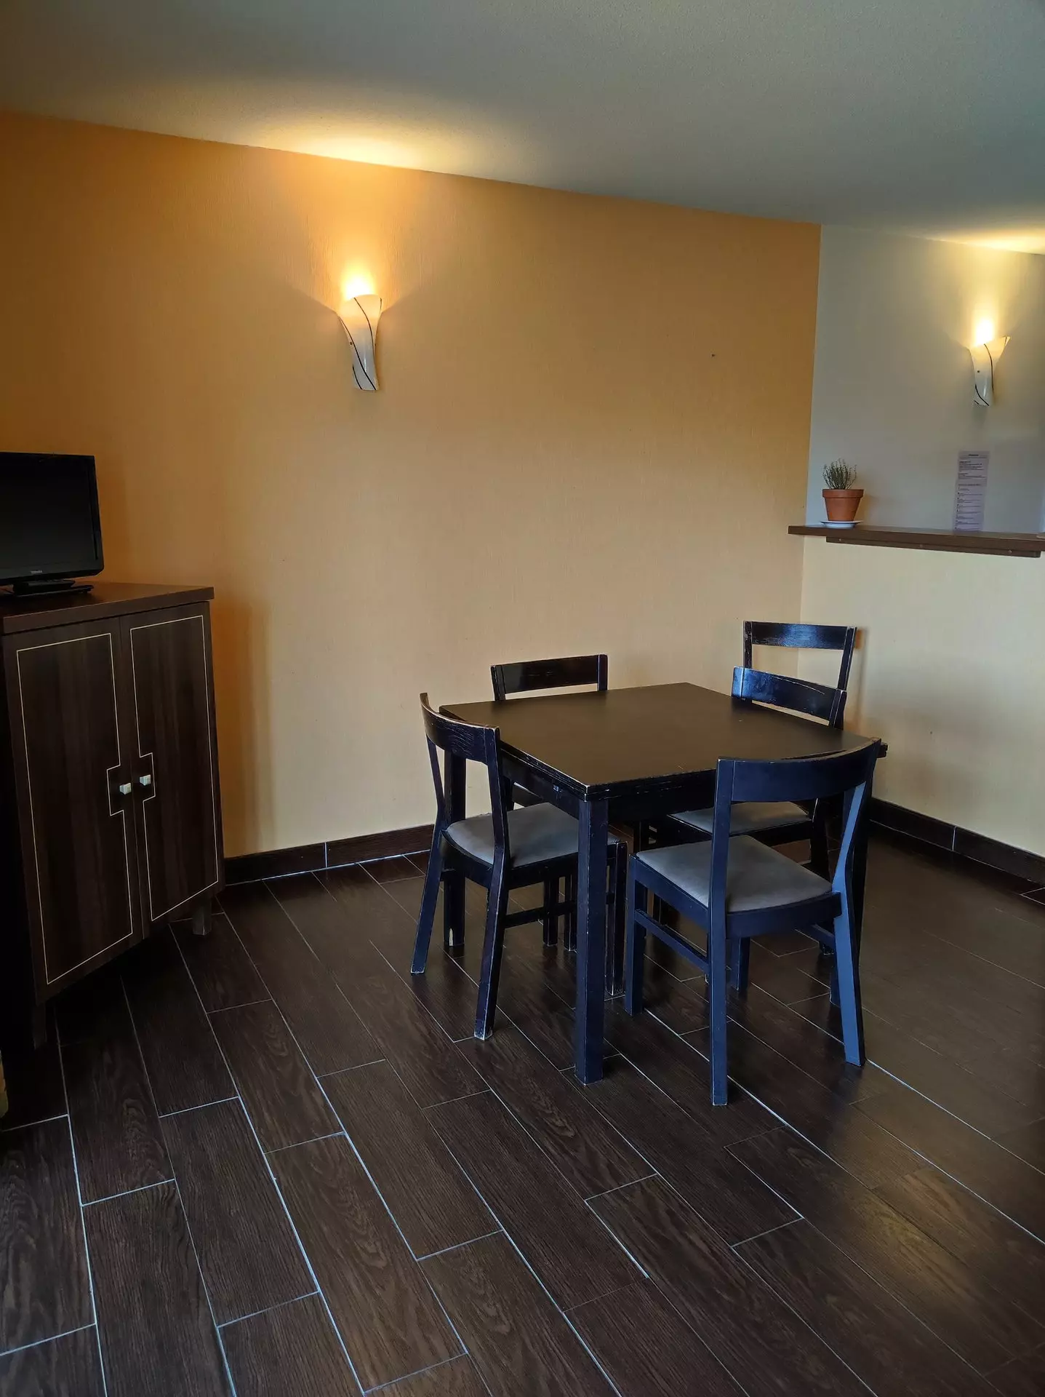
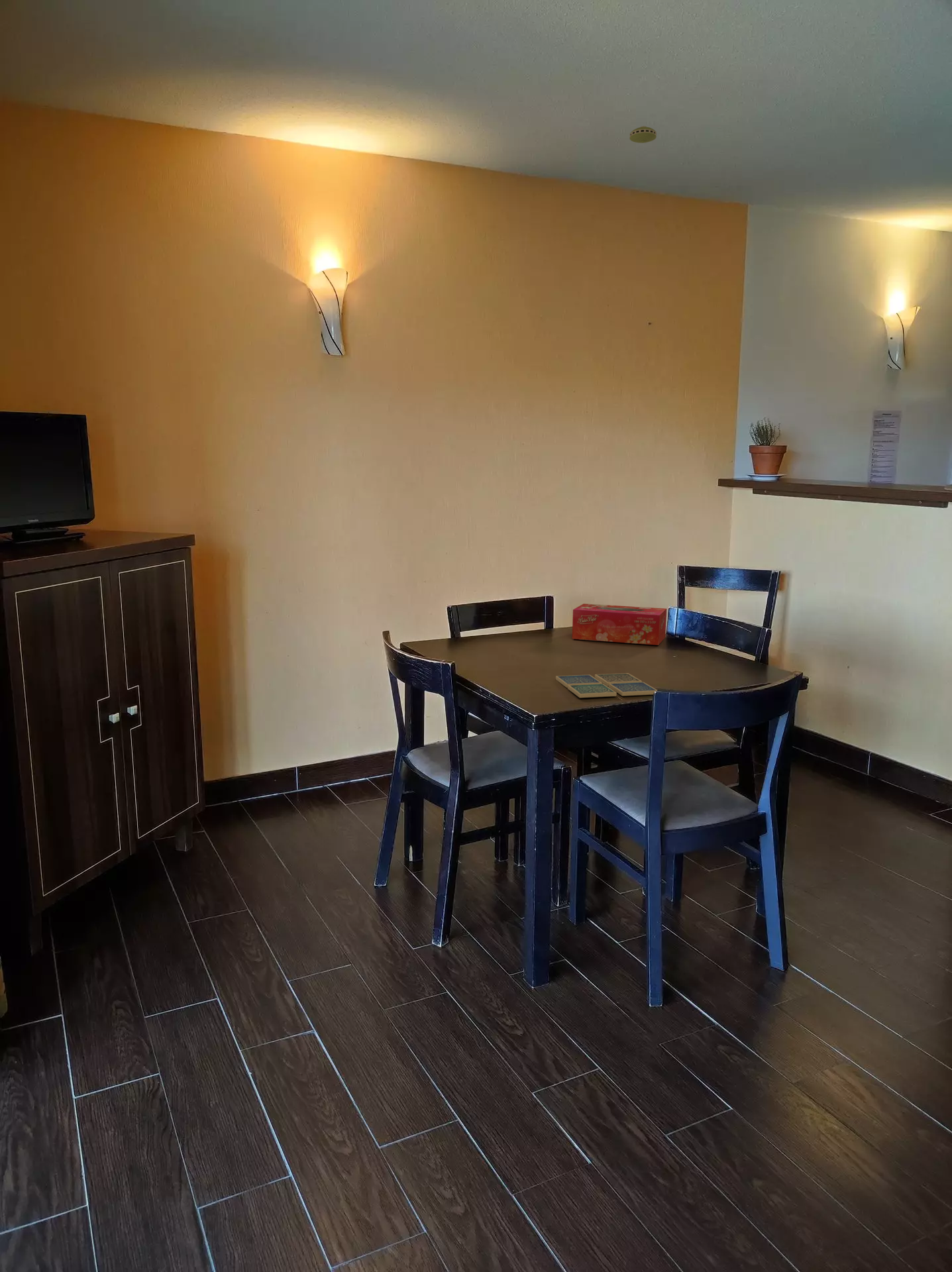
+ drink coaster (605, 685)
+ smoke detector (643, 134)
+ tissue box (619, 623)
